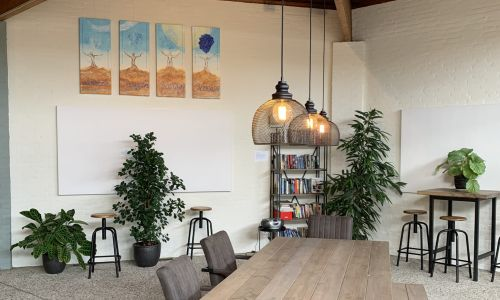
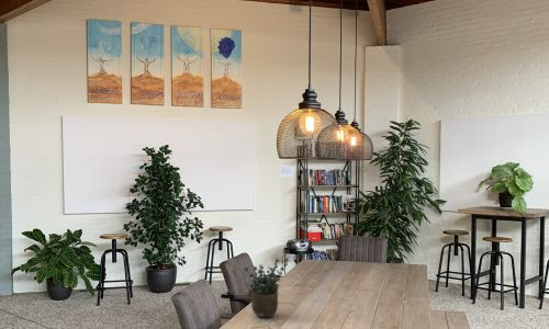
+ potted plant (267, 283)
